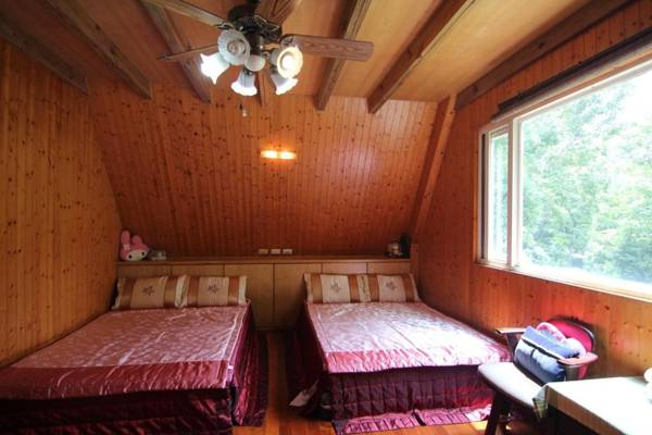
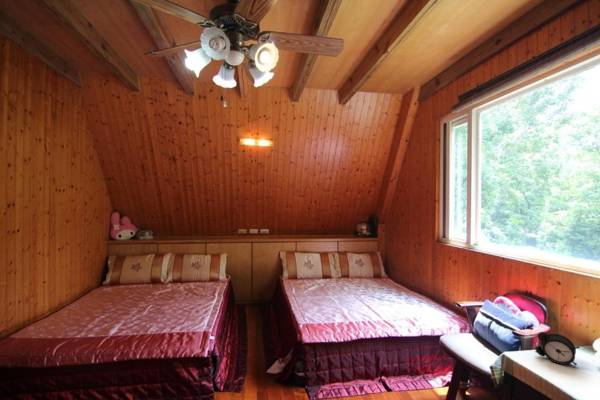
+ alarm clock (556, 348)
